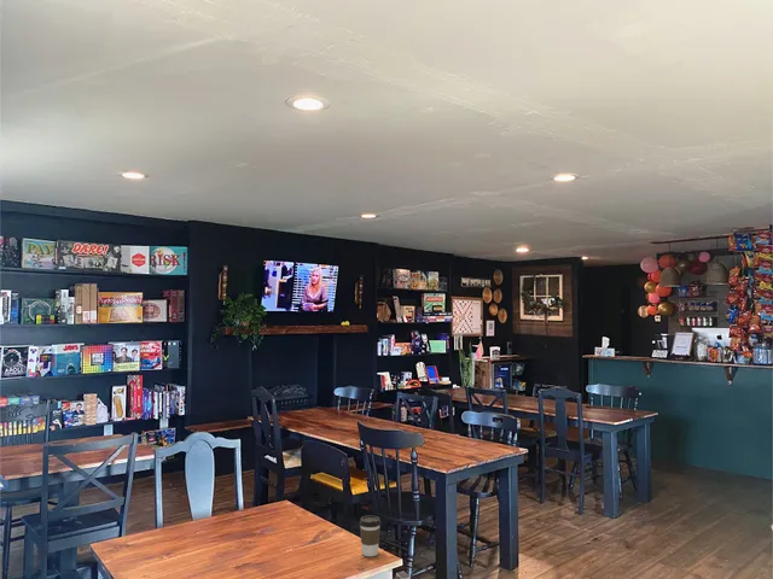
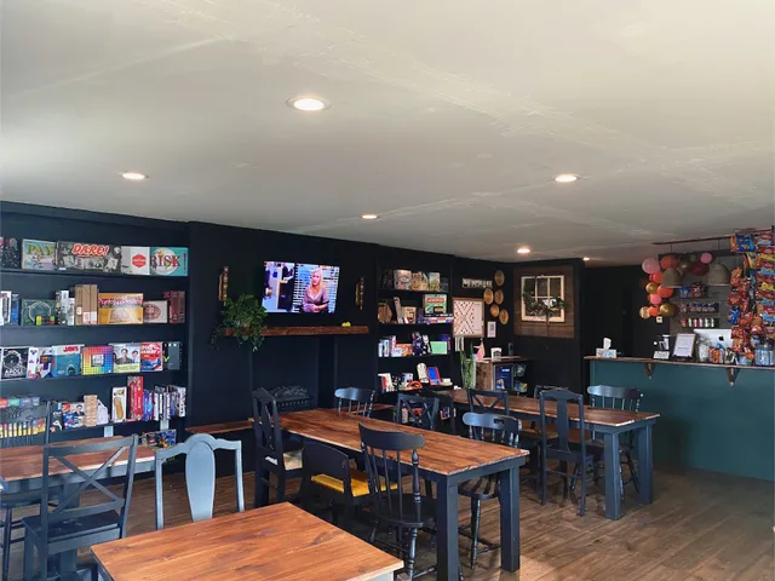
- coffee cup (370, 536)
